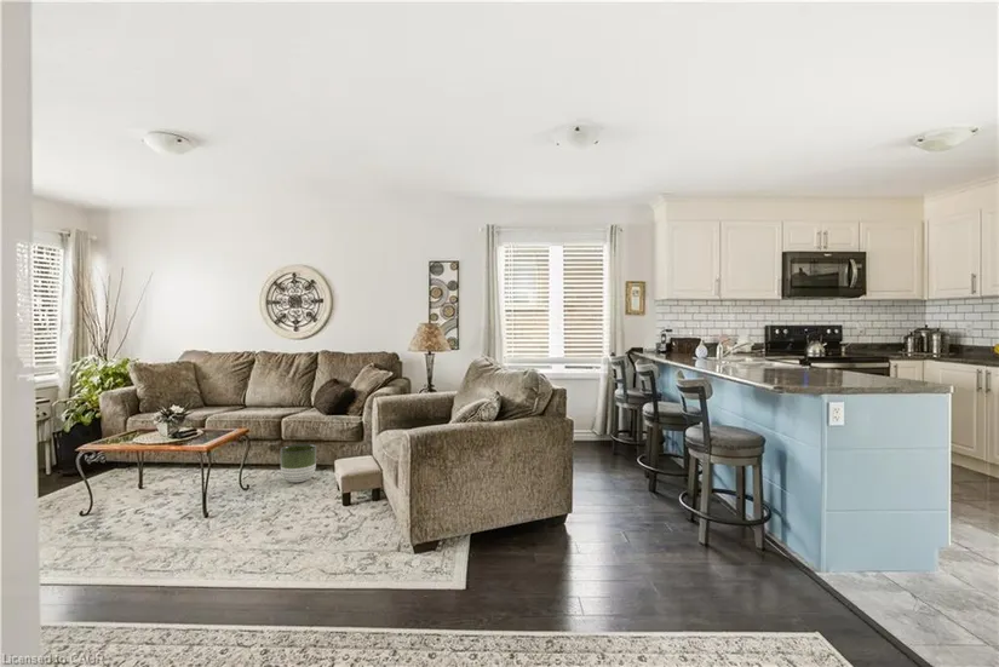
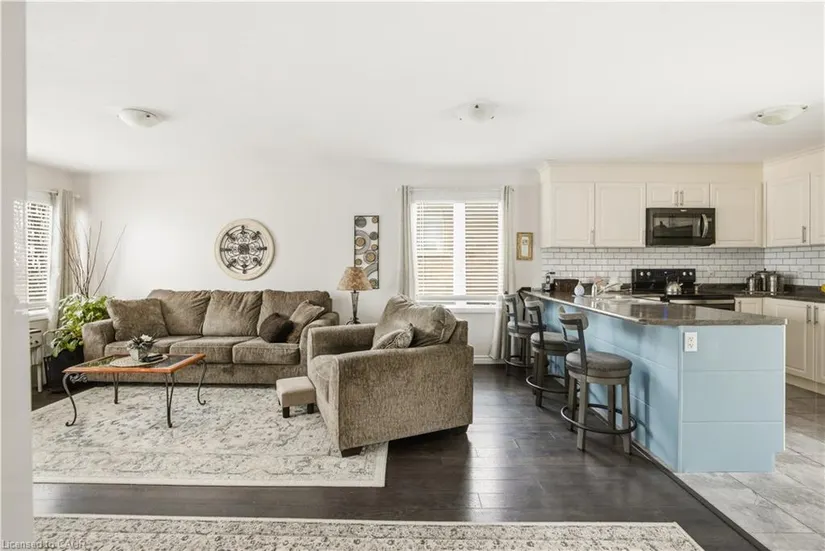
- planter (298, 464)
